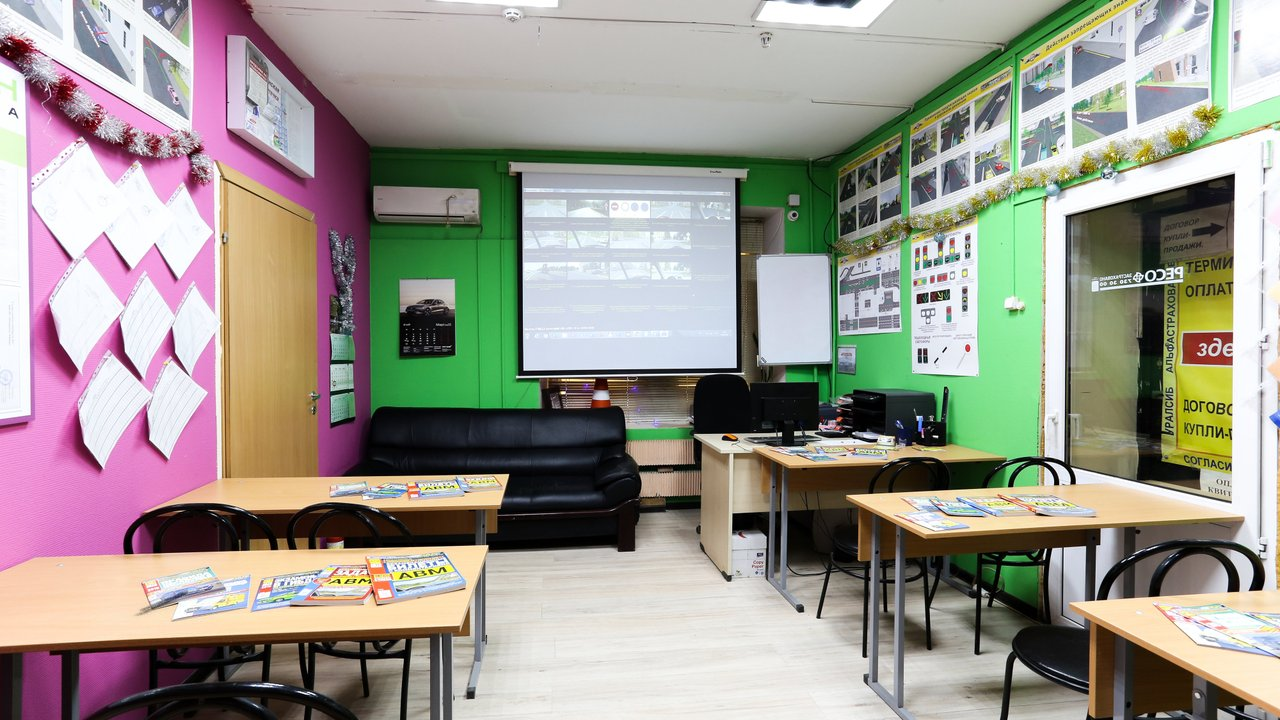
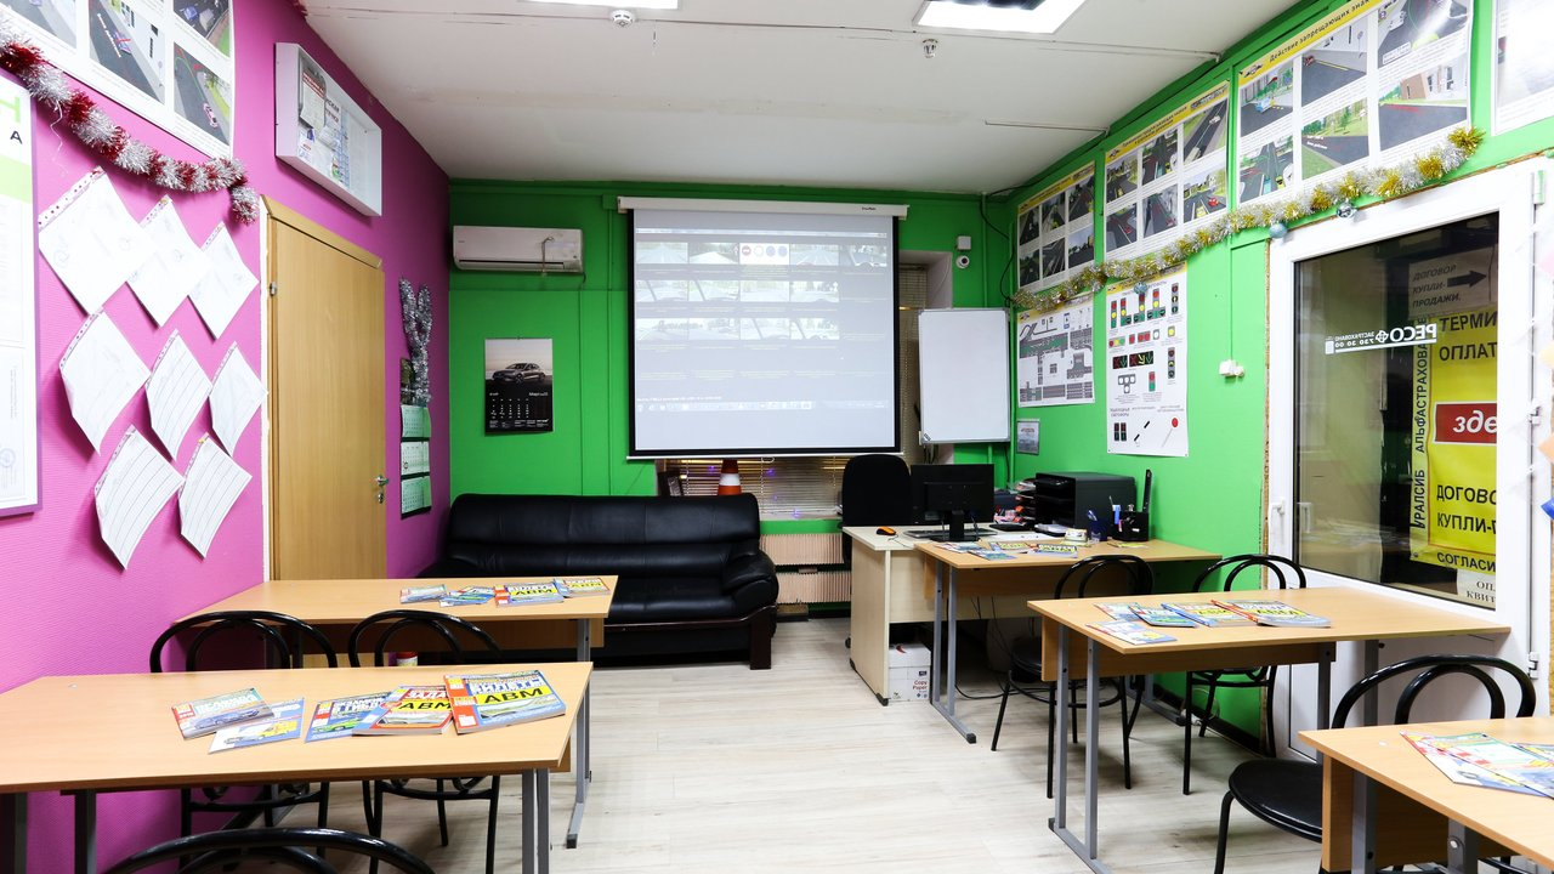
- pen (164, 600)
